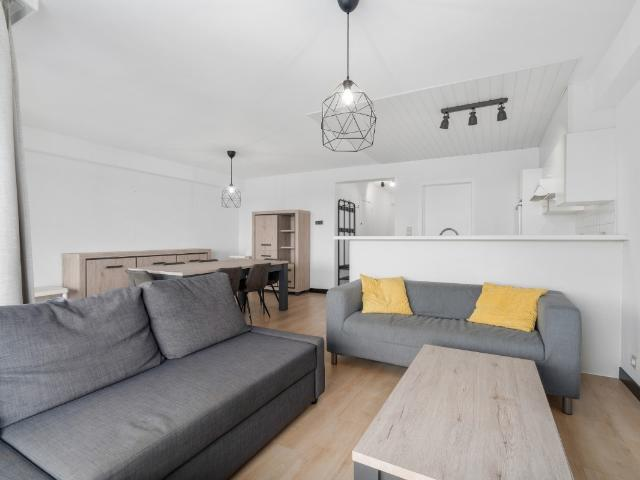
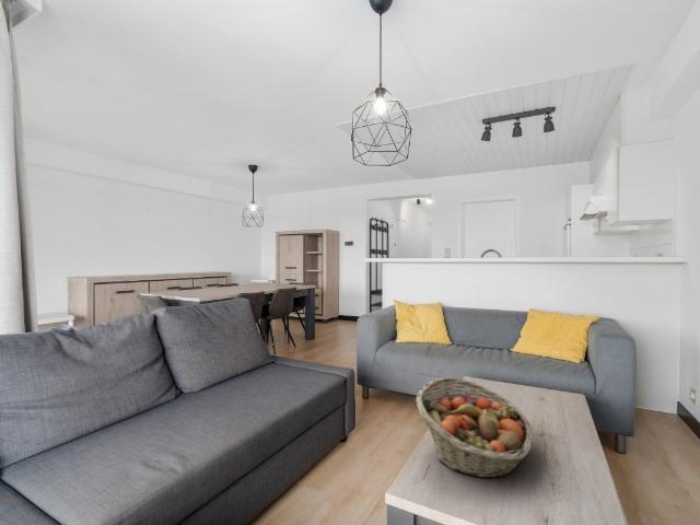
+ fruit basket (472, 422)
